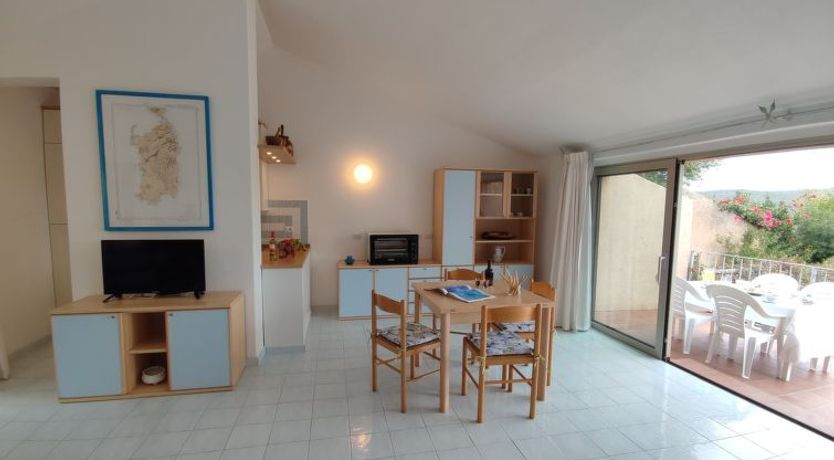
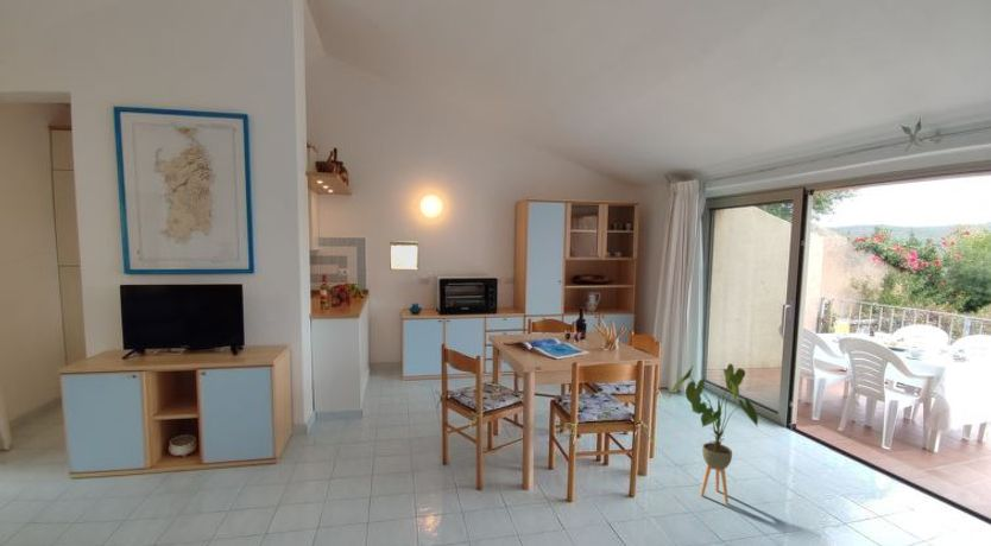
+ wall art (404, 255)
+ house plant (712, 428)
